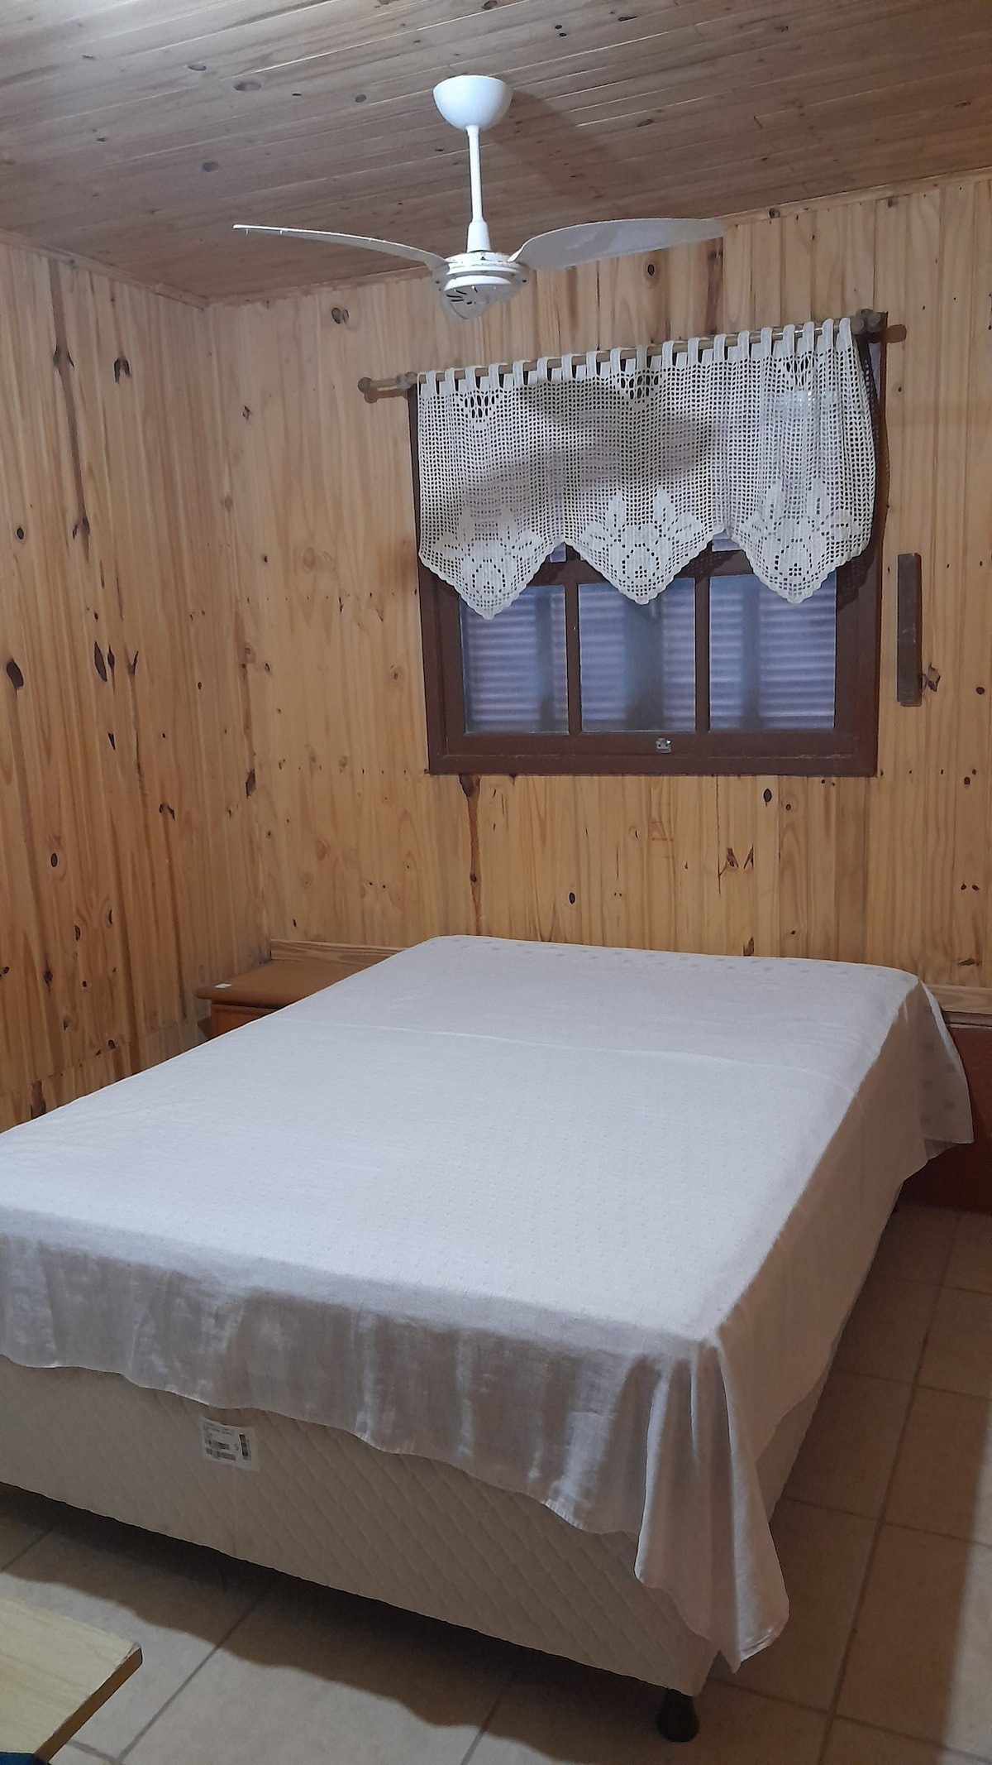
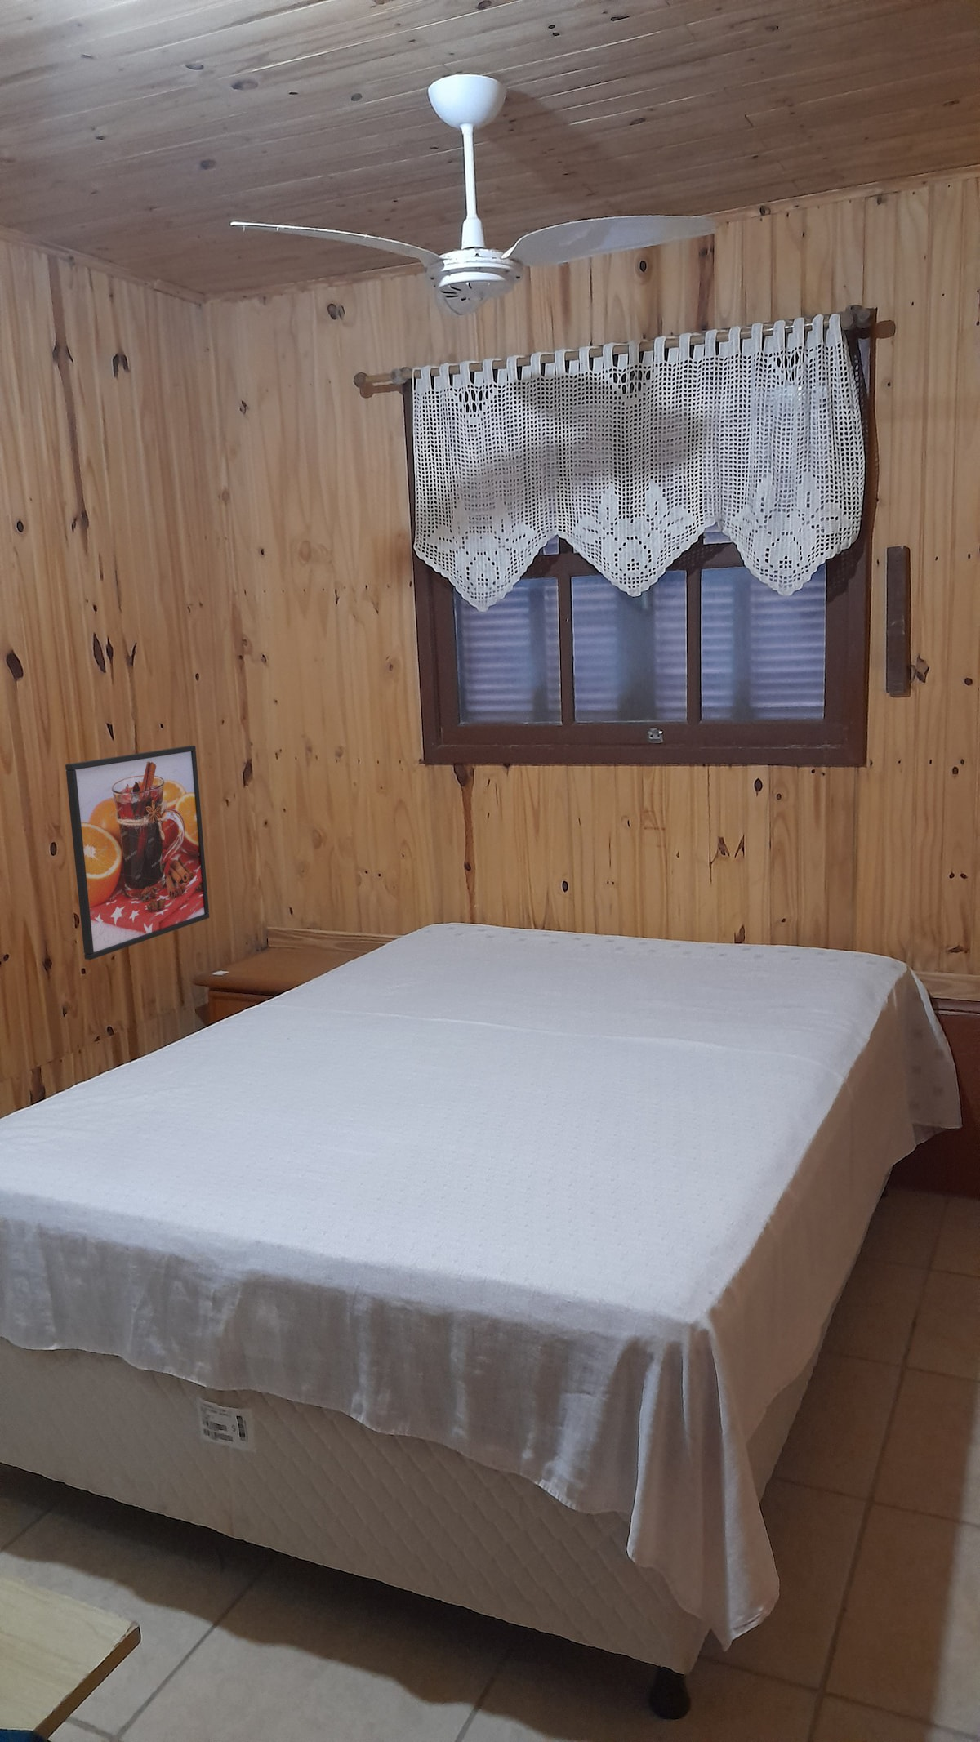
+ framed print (142, 847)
